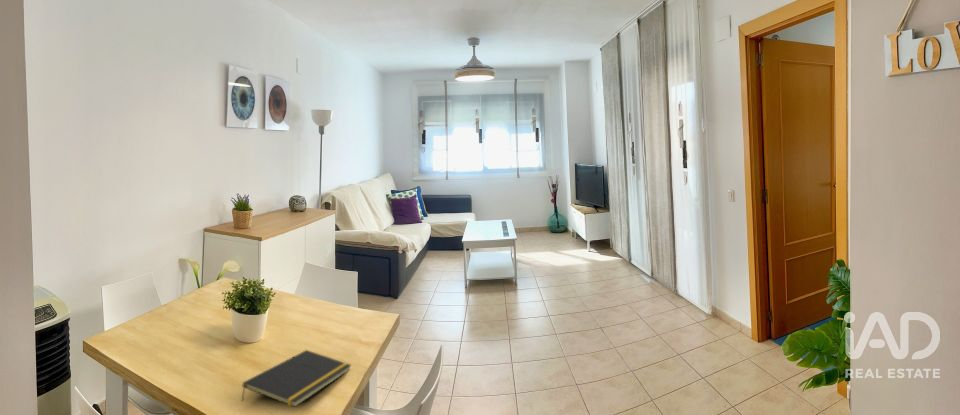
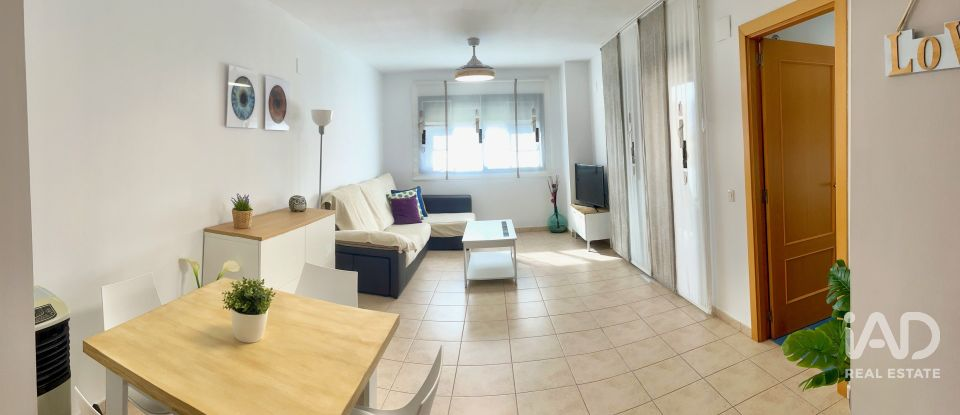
- notepad (301, 375)
